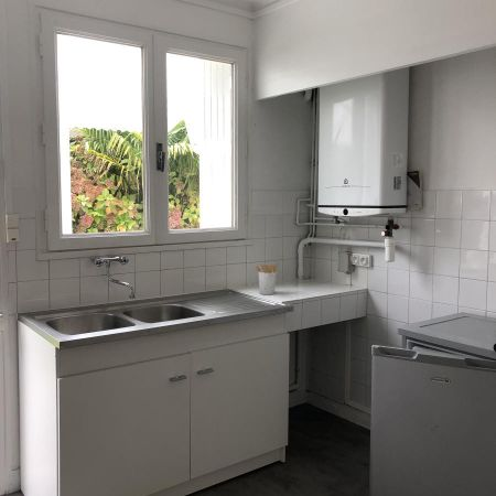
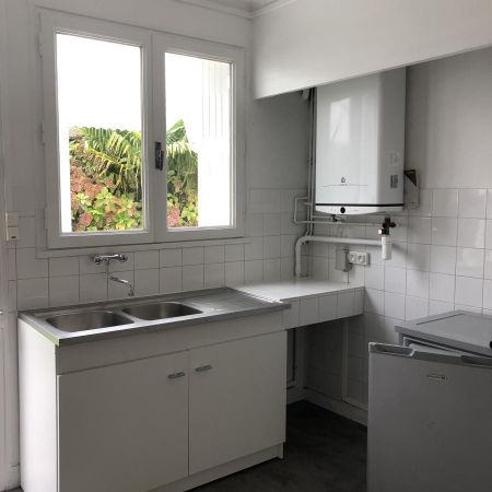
- utensil holder (267, 278)
